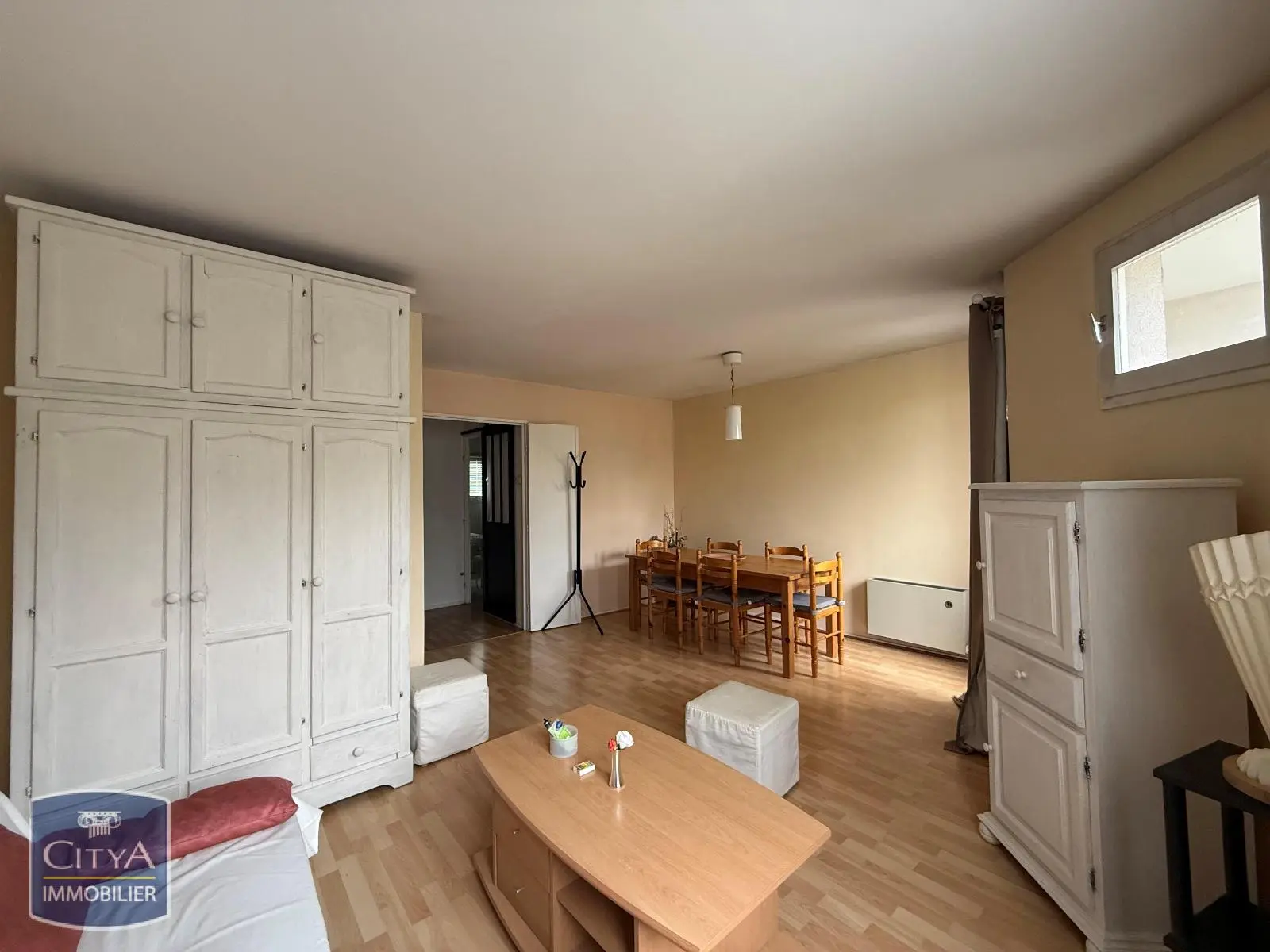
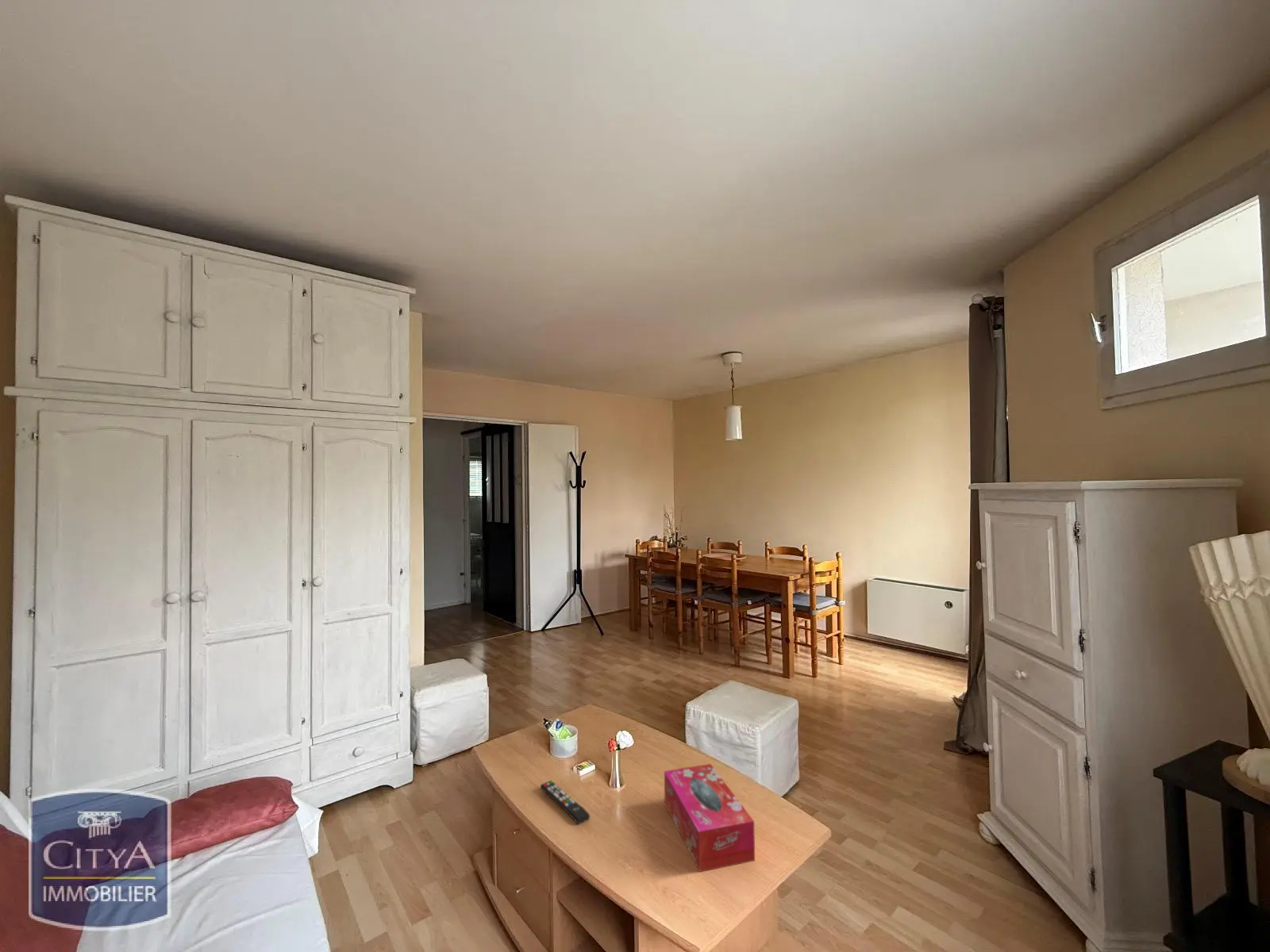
+ tissue box (706, 812)
+ remote control (564, 800)
